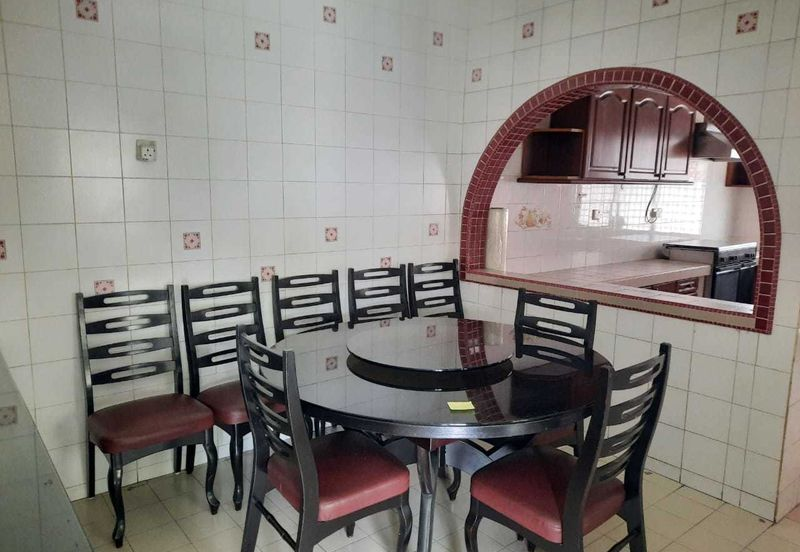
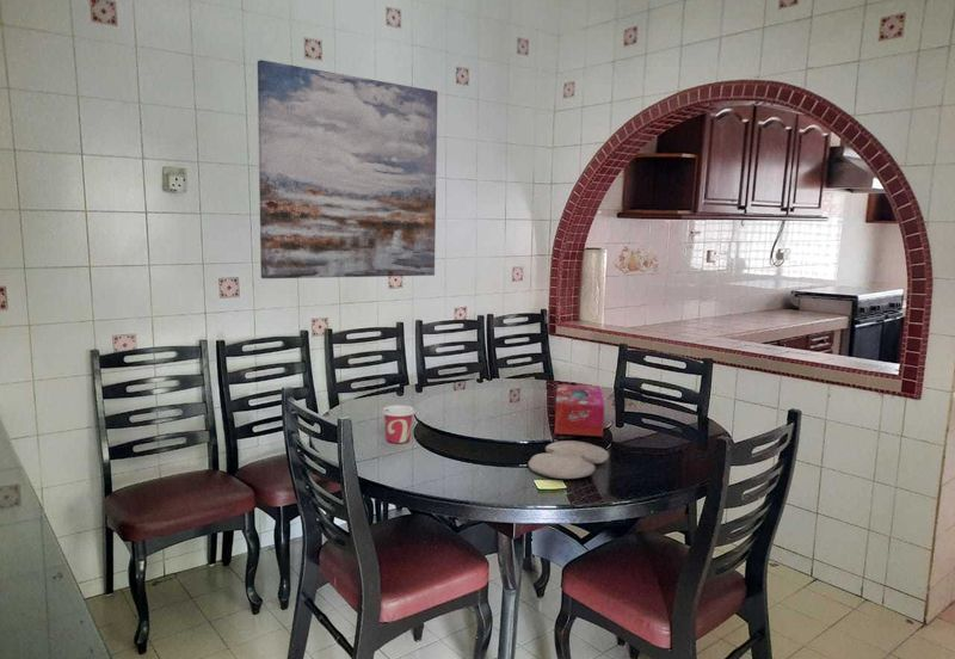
+ paint palette (568, 457)
+ tissue box (578, 408)
+ wall art (355, 178)
+ cup (398, 424)
